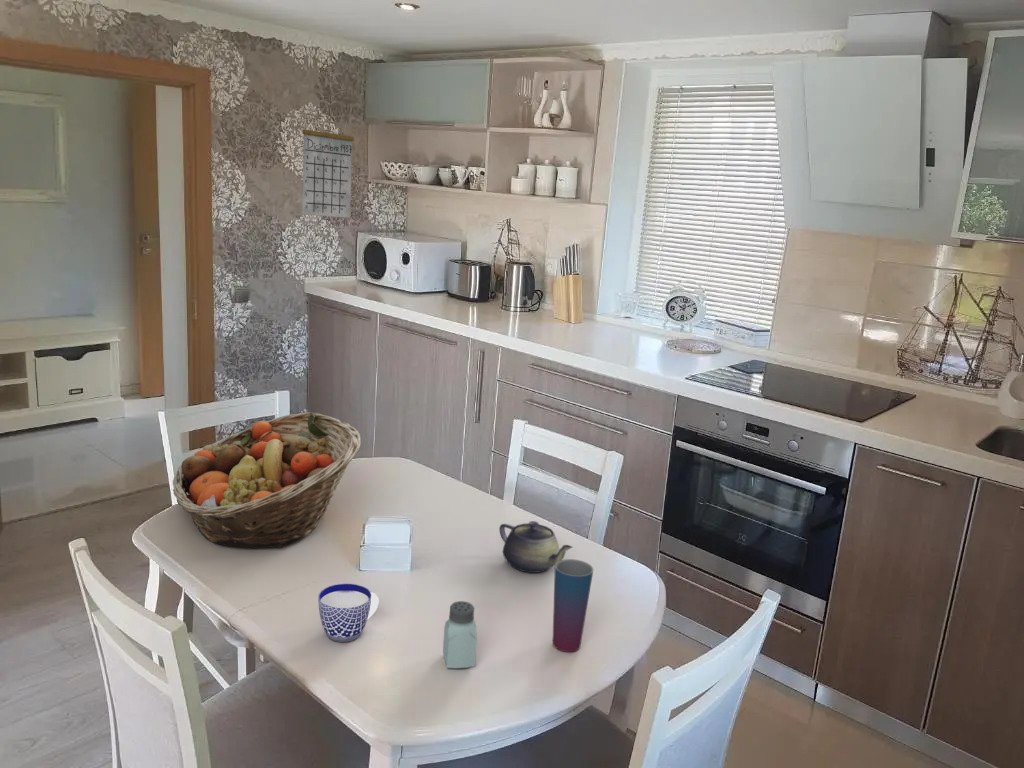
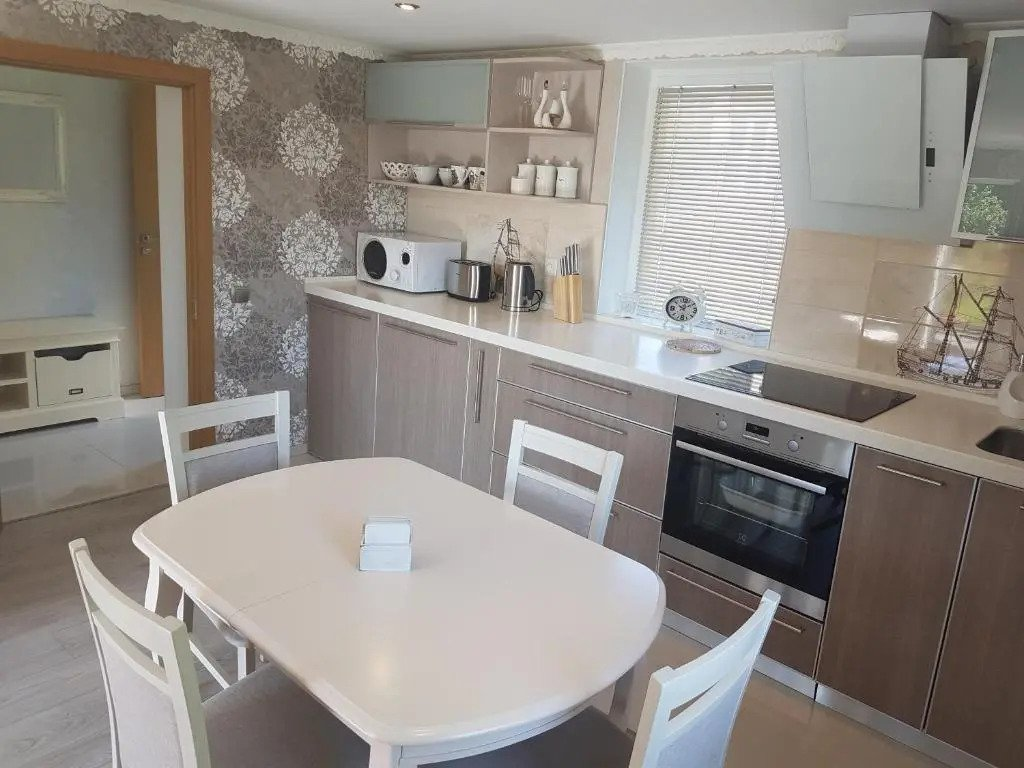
- calendar (327, 165)
- cup (351, 611)
- fruit basket (267, 474)
- cup (570, 606)
- teapot (534, 544)
- saltshaker (460, 633)
